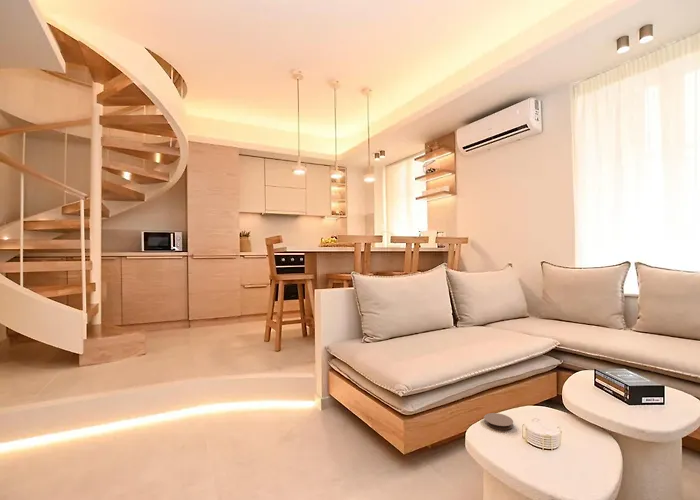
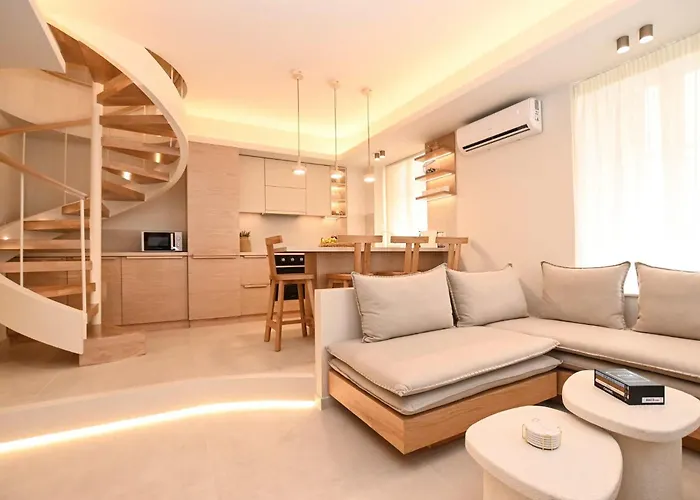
- coaster (498, 421)
